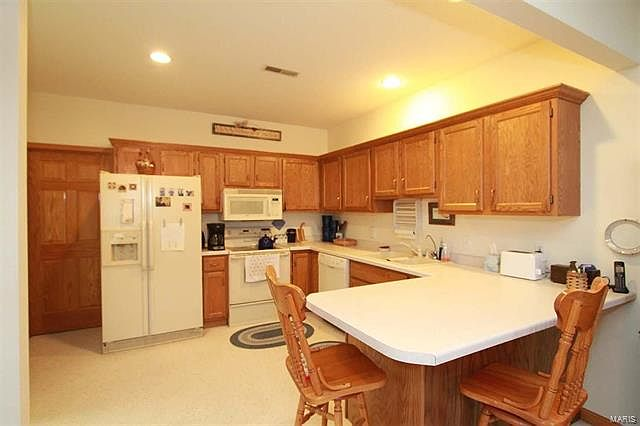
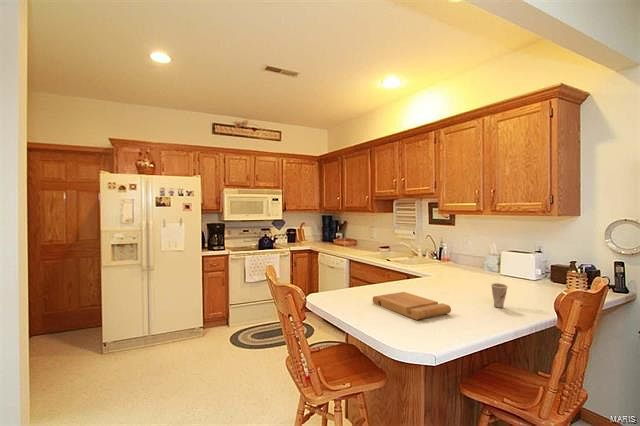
+ cup (499, 295)
+ cutting board (409, 304)
